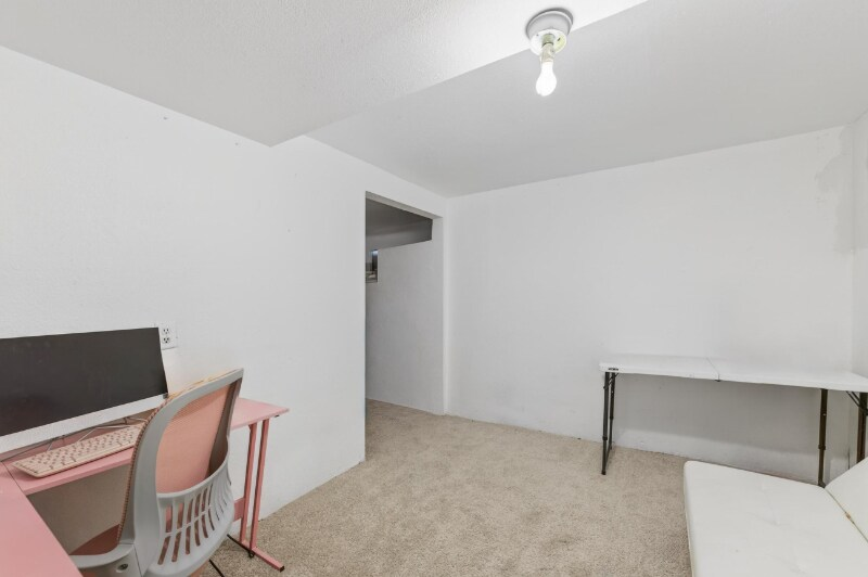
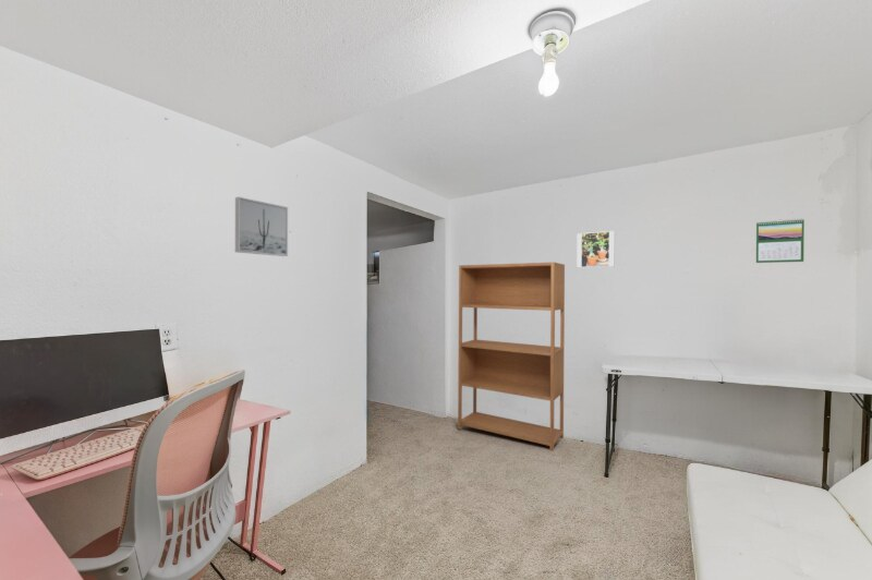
+ wall art (263, 228)
+ bookshelf (509, 349)
+ calendar (779, 240)
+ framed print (595, 250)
